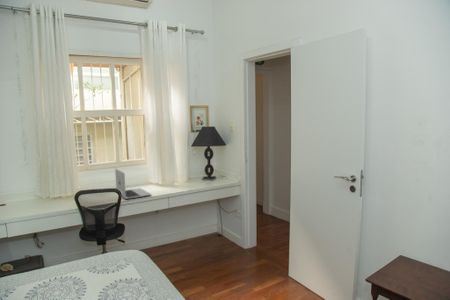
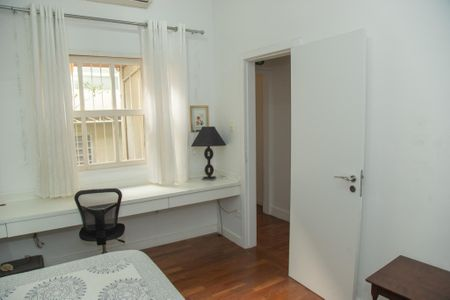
- laptop (132, 189)
